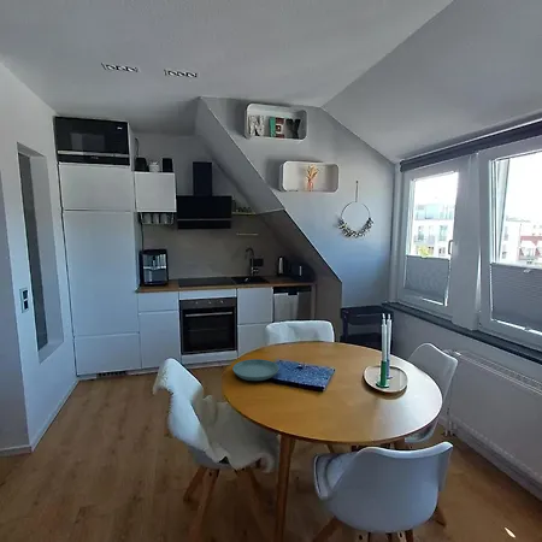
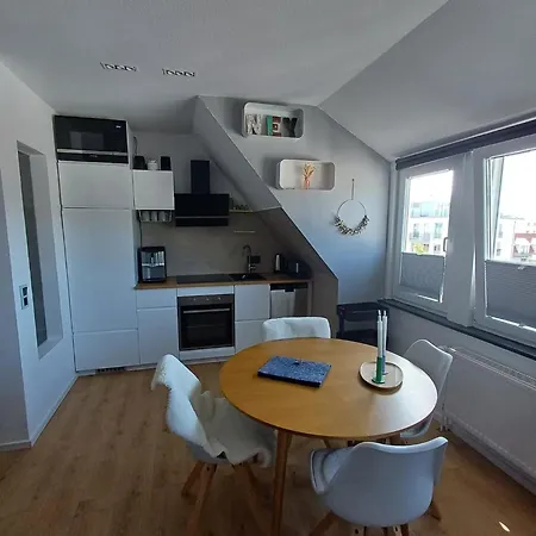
- saucer (255, 370)
